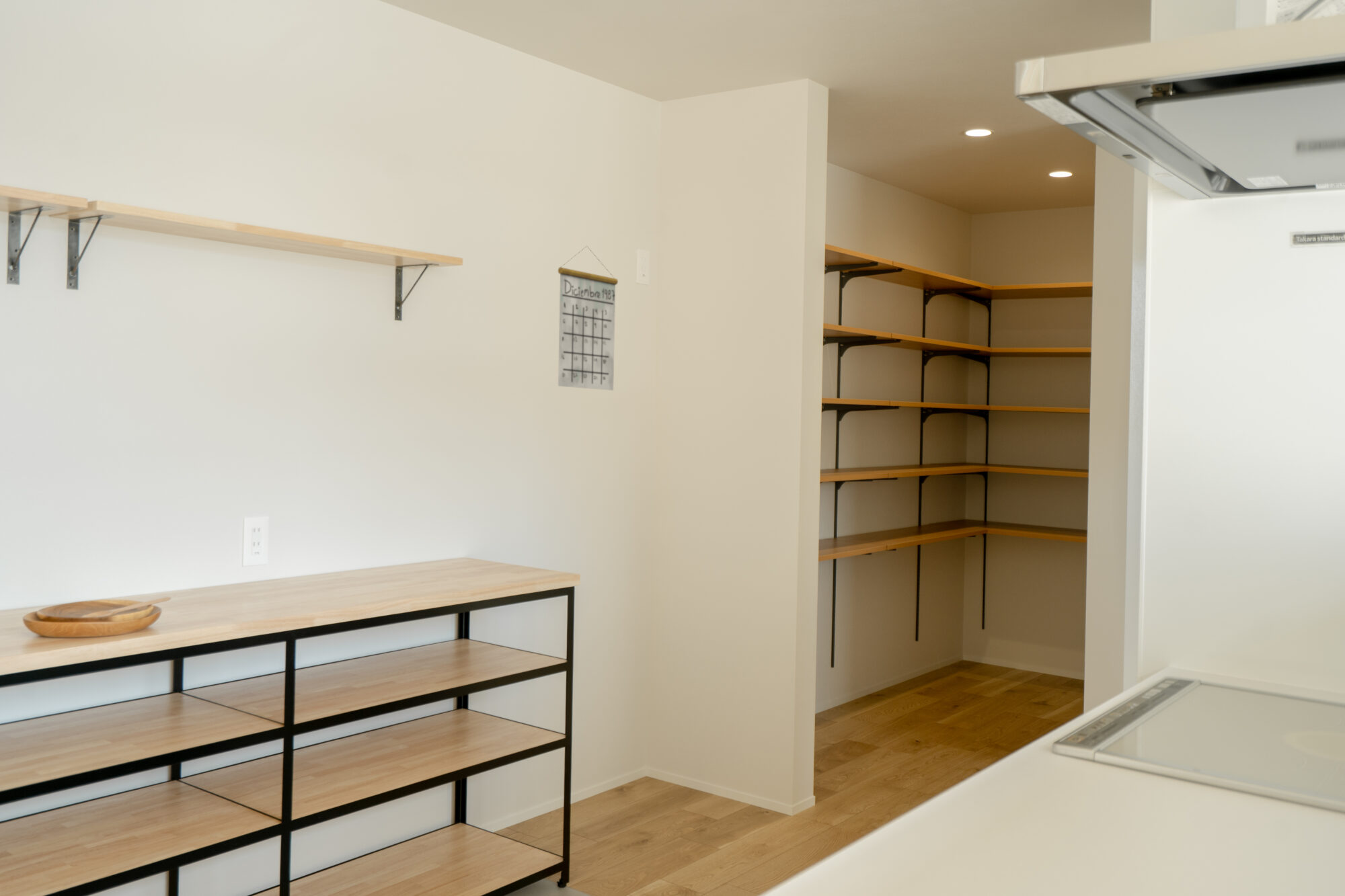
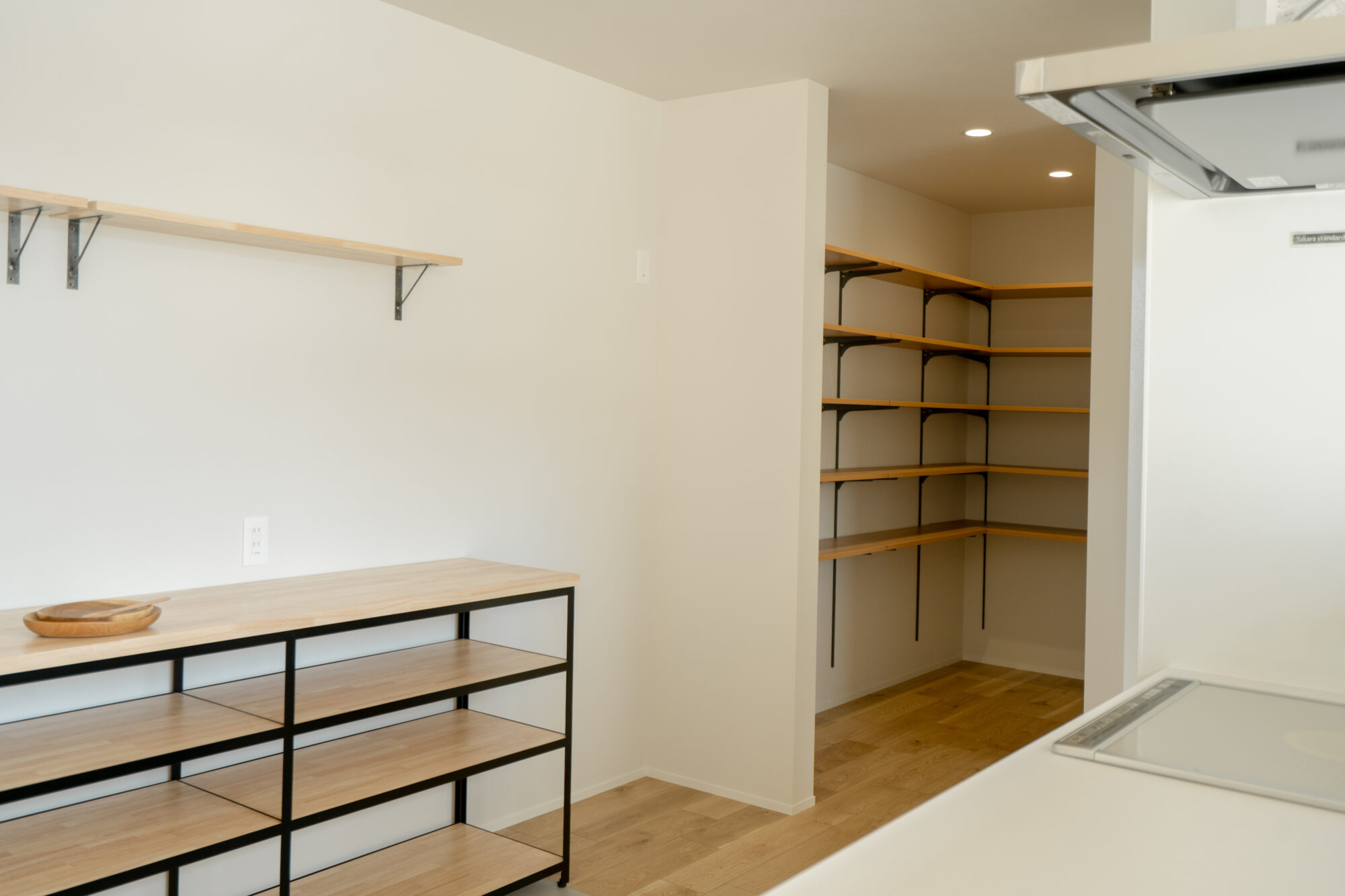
- calendar (588, 317)
